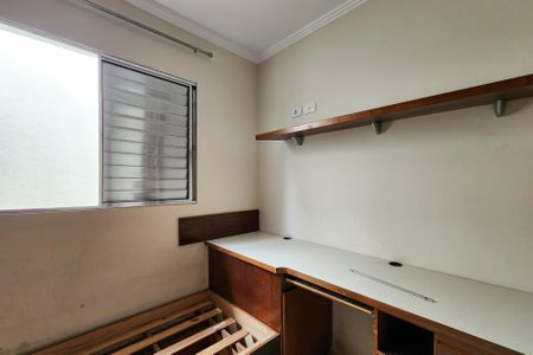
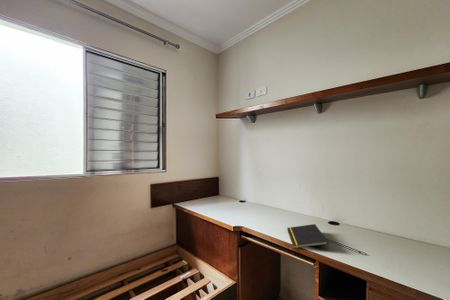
+ notepad (305, 235)
